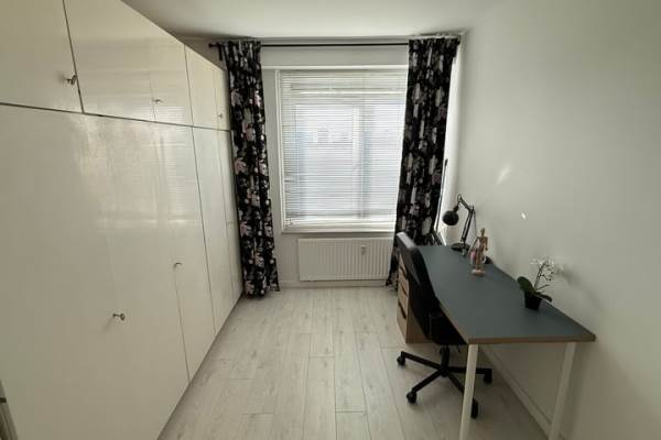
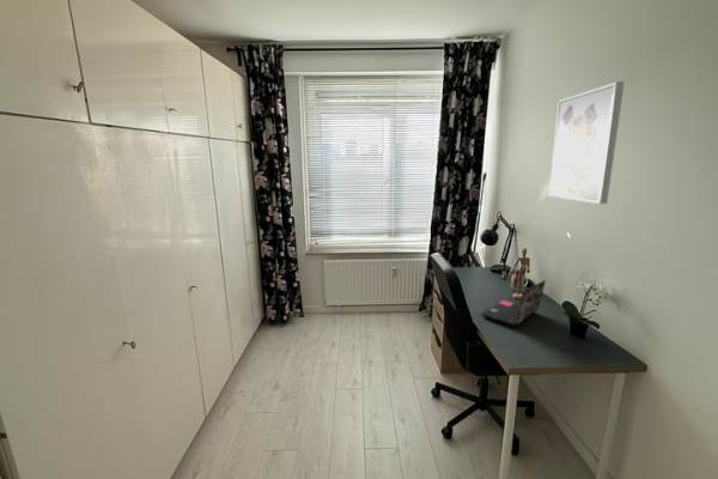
+ laptop (512, 303)
+ wall art (580, 147)
